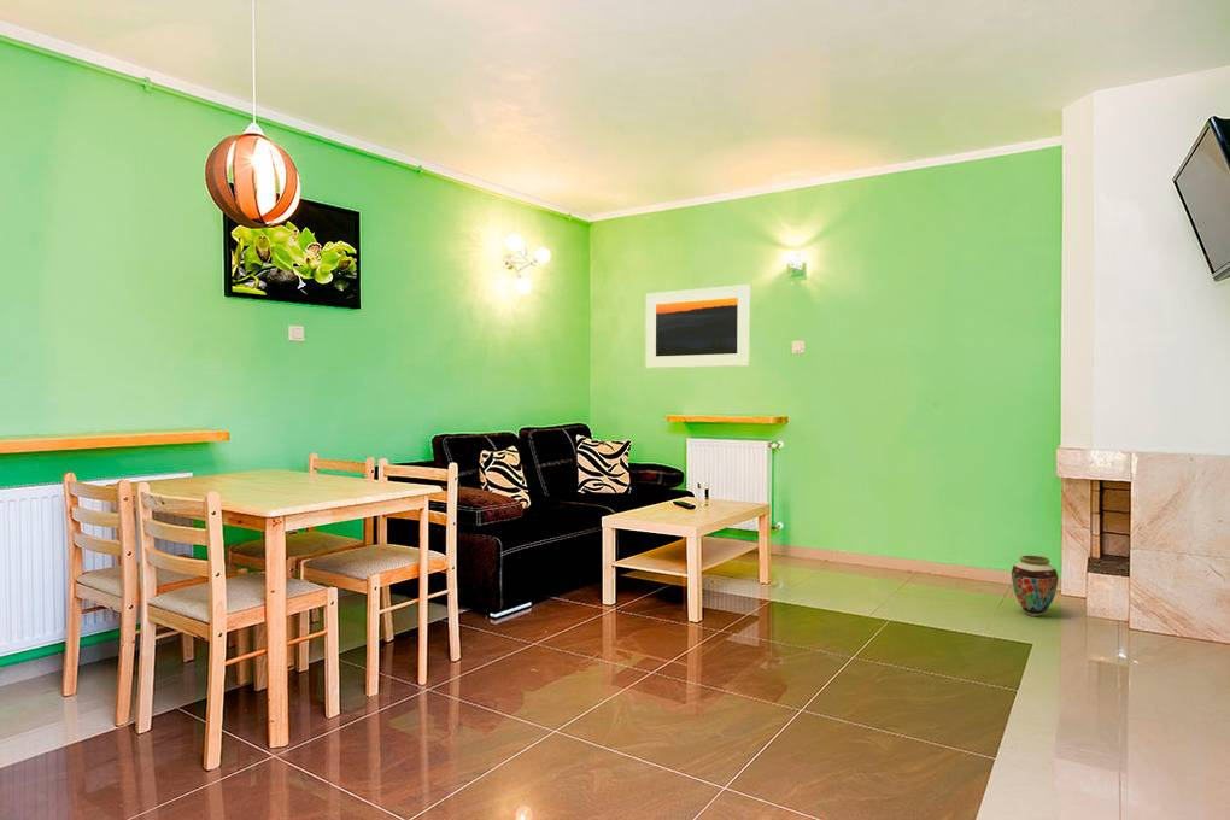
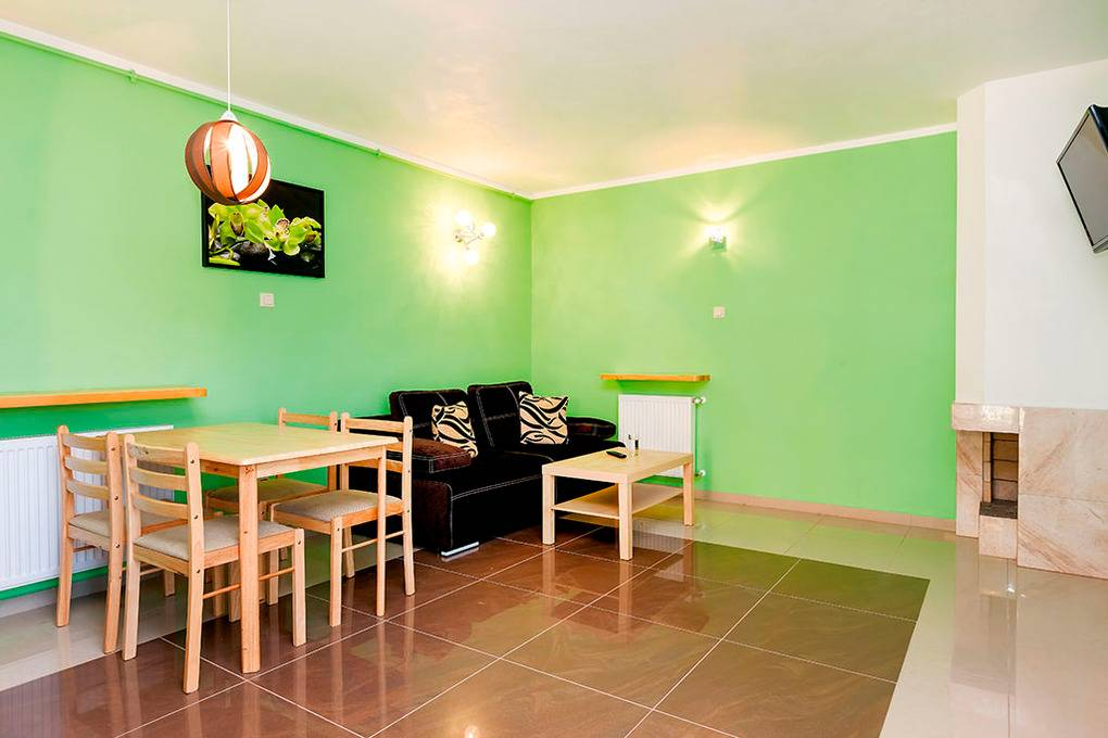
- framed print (695, 328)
- vase (1033, 586)
